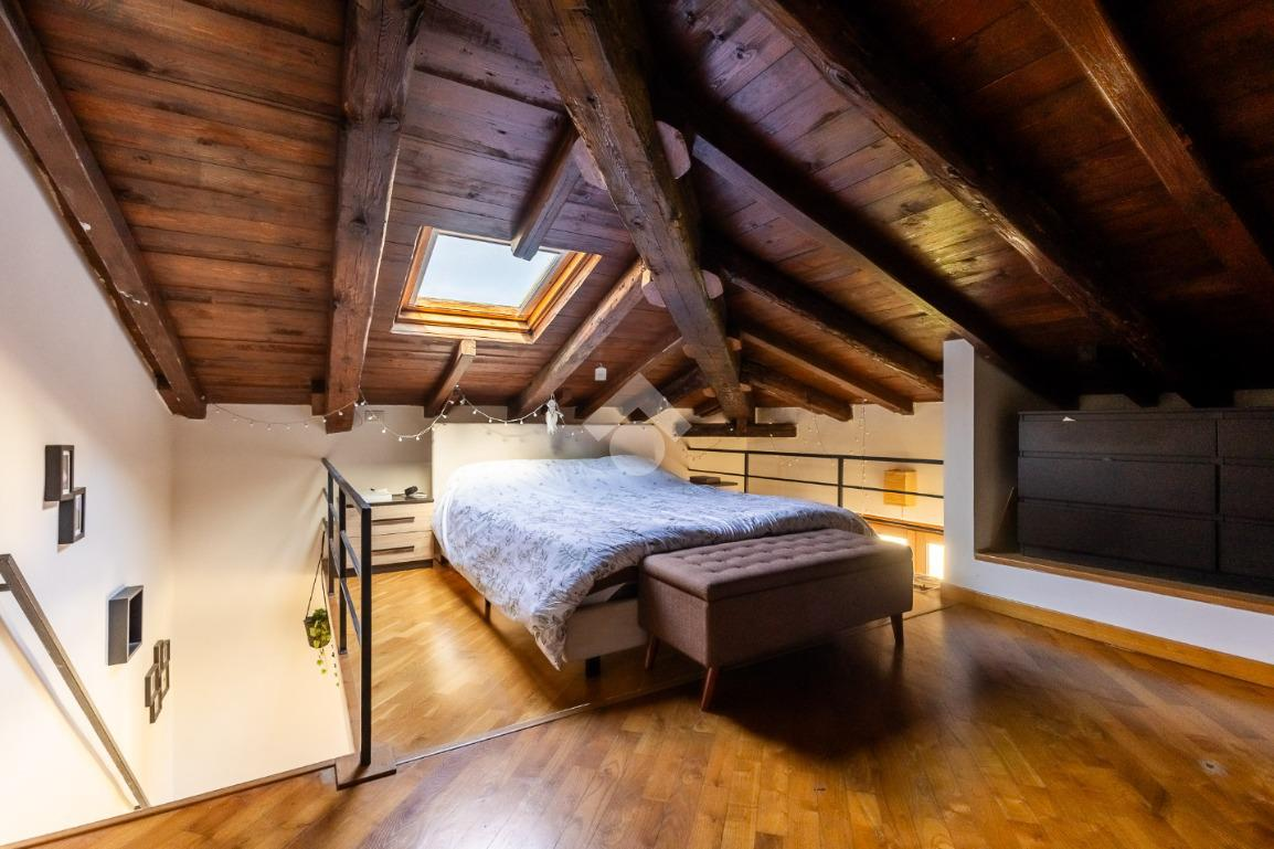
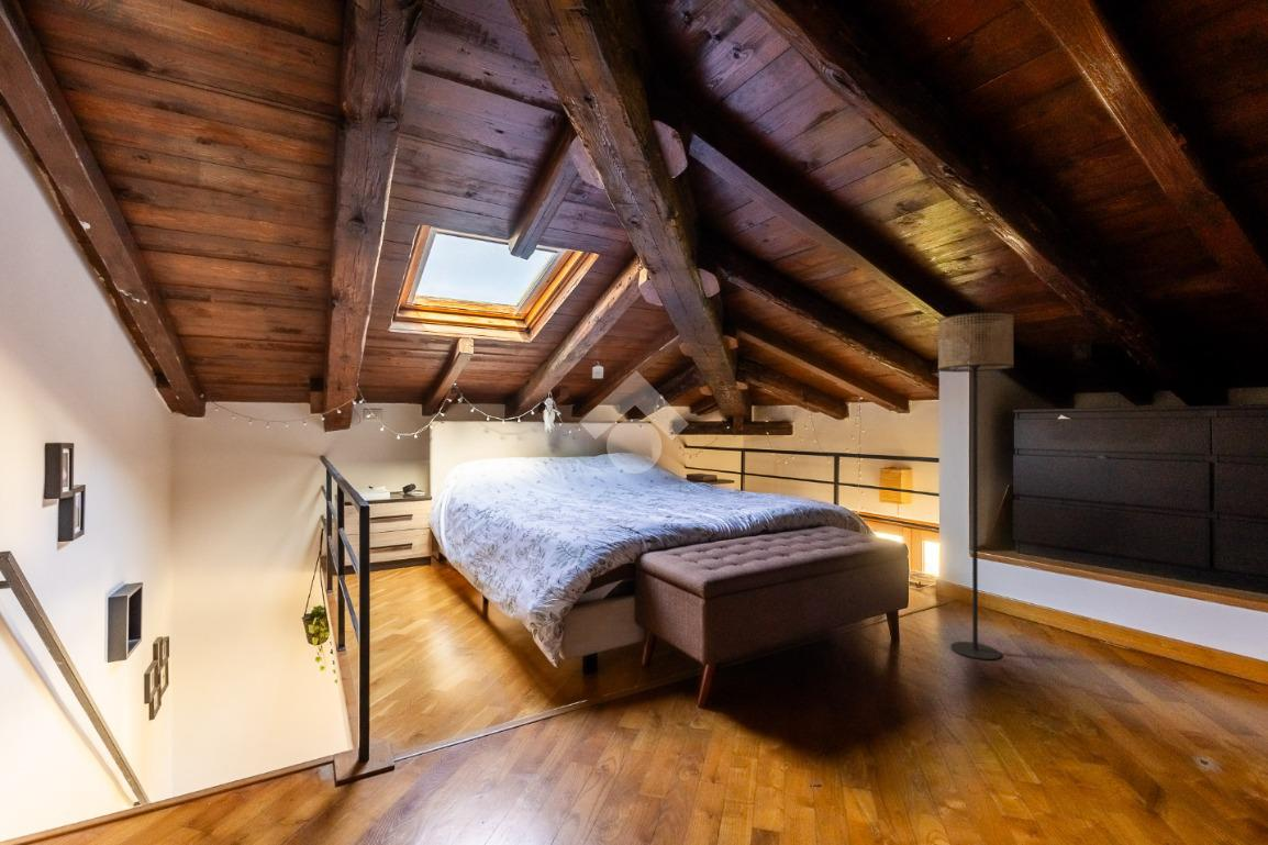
+ floor lamp (975, 483)
